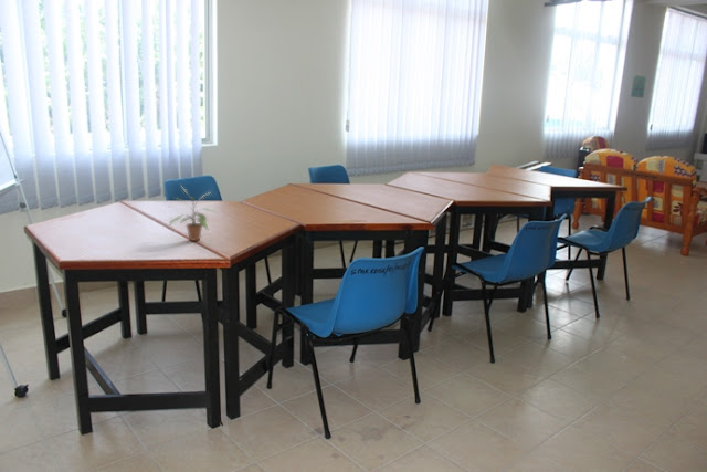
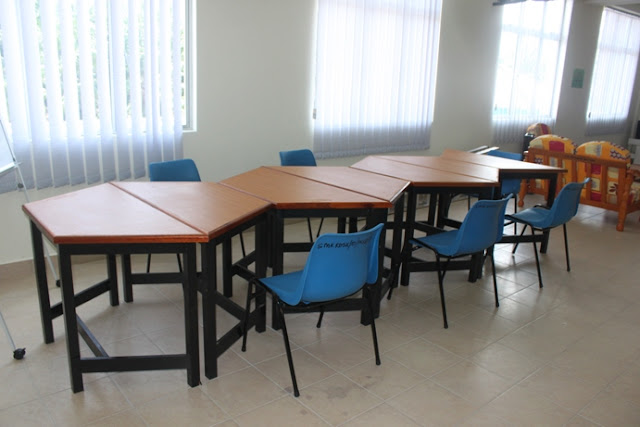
- potted plant (191, 208)
